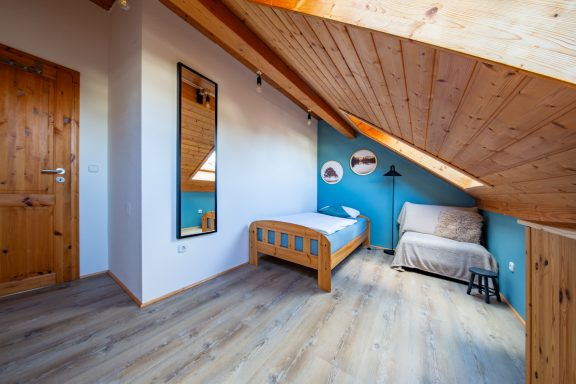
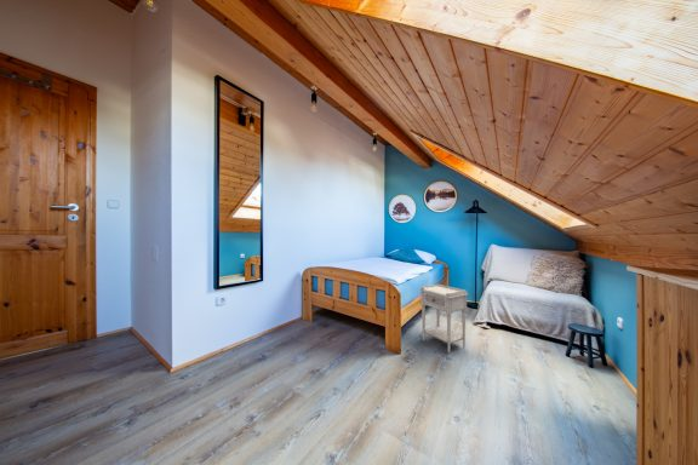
+ nightstand (439, 315)
